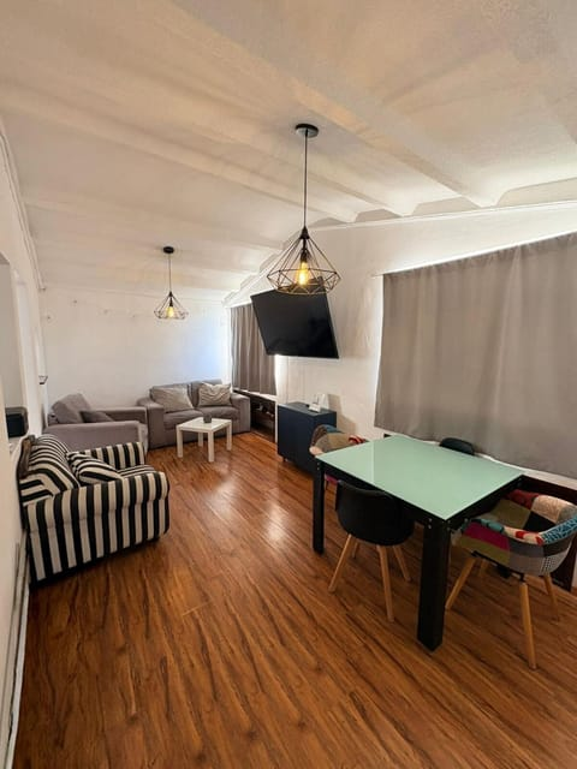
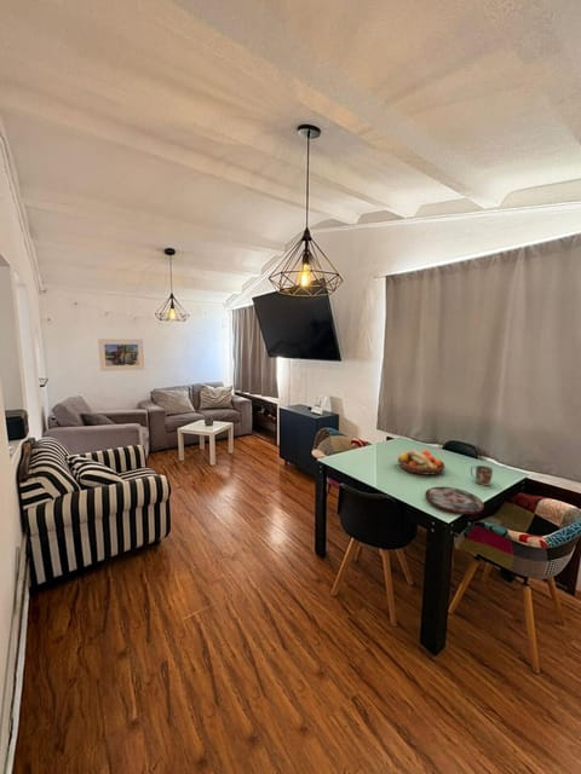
+ mug (481, 474)
+ plate (453, 499)
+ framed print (121, 354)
+ fruit bowl (421, 458)
